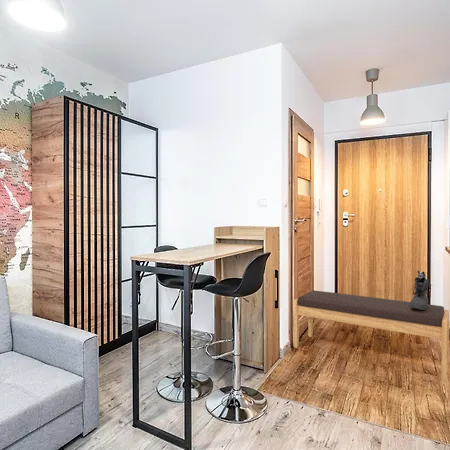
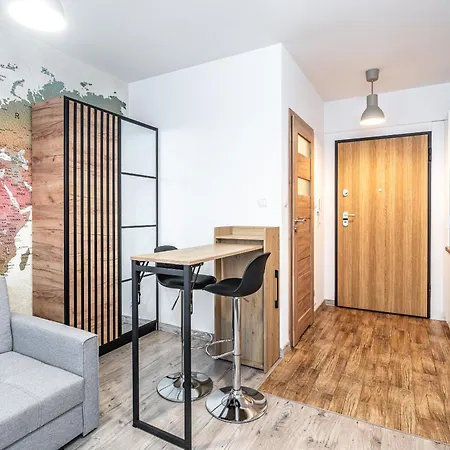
- hiking boot (420, 289)
- bench (367, 326)
